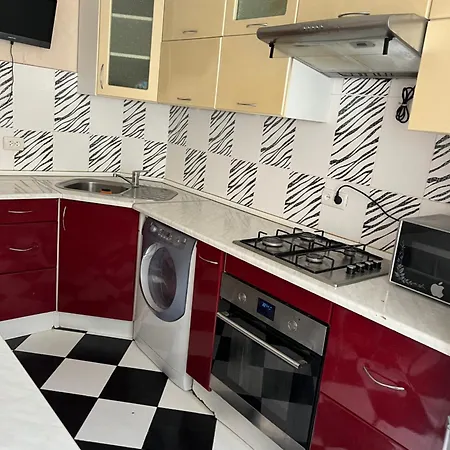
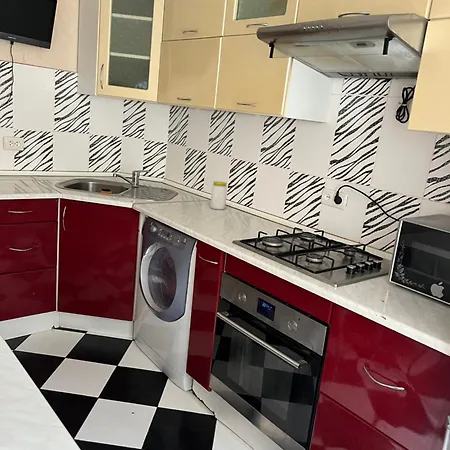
+ jar (218, 195)
